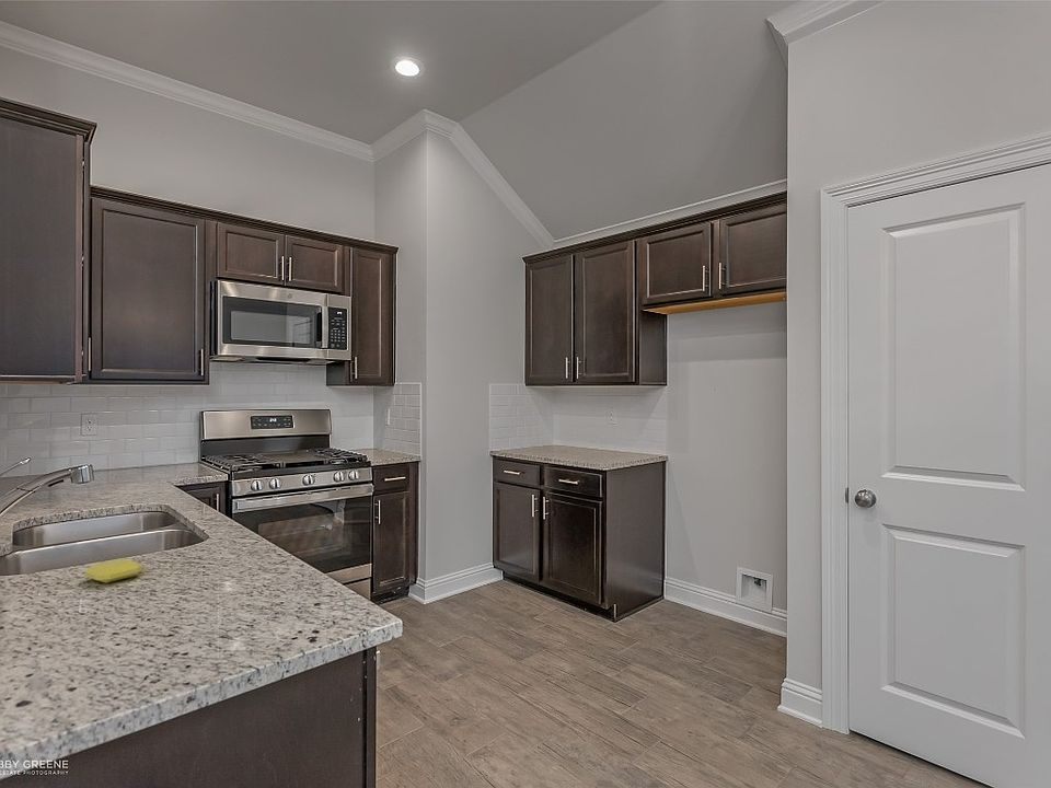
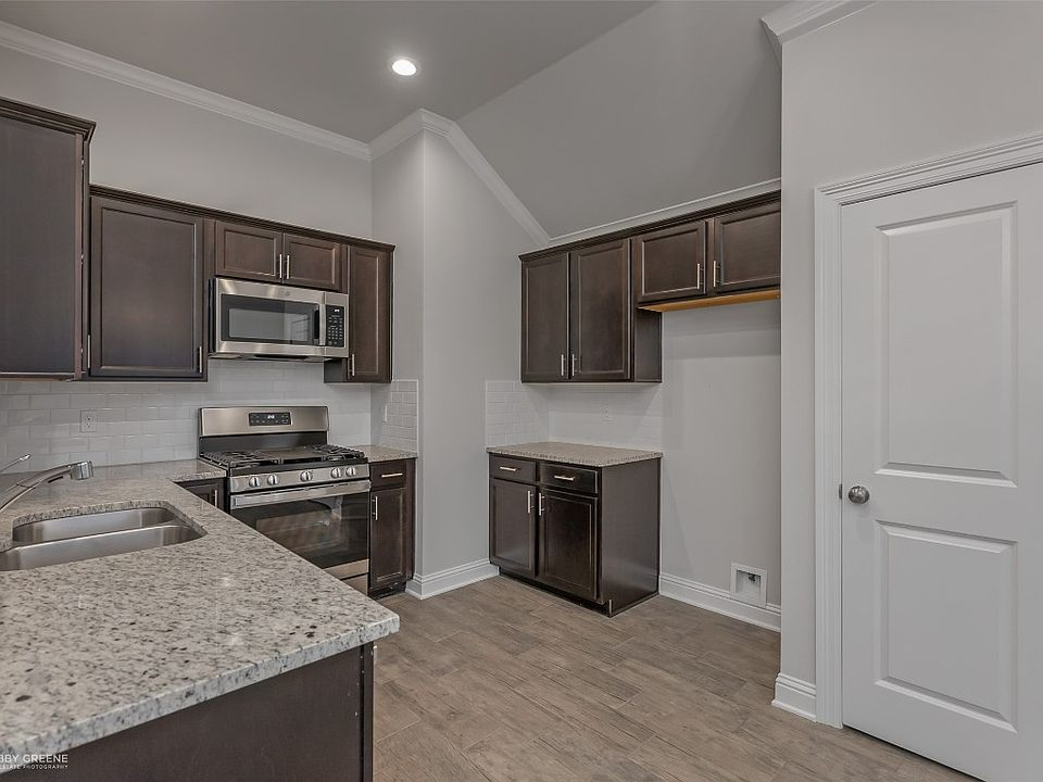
- soap bar (114, 569)
